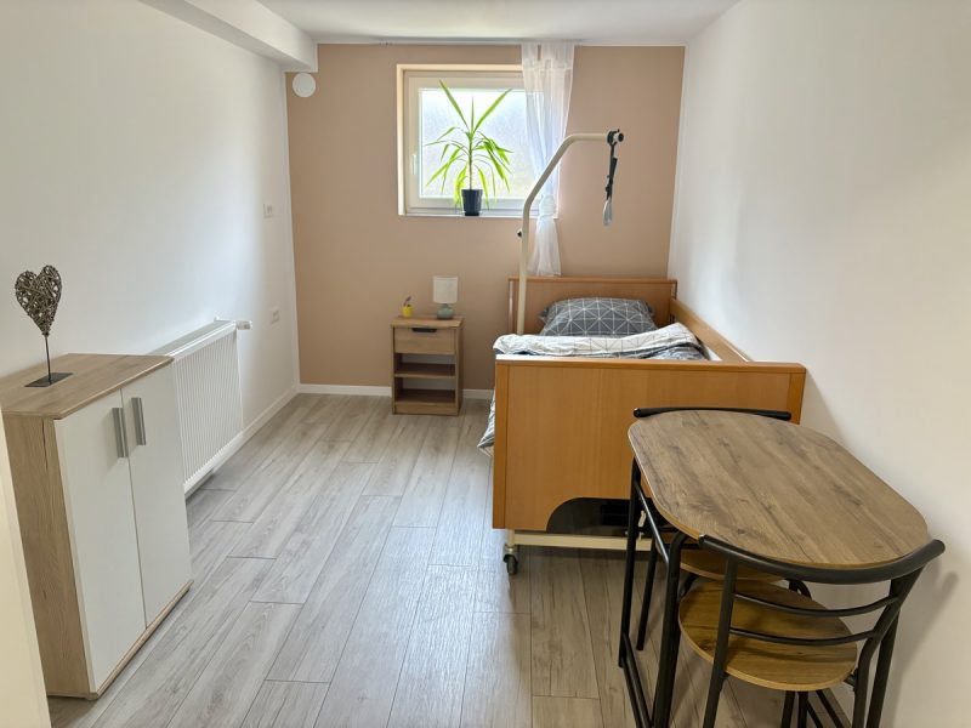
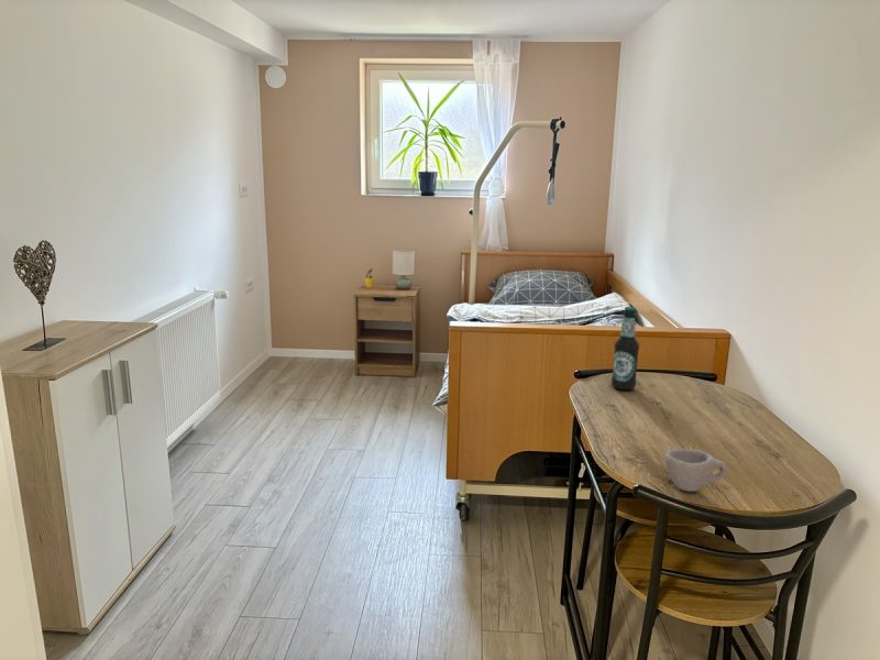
+ cup (694, 471)
+ bottle (626, 348)
